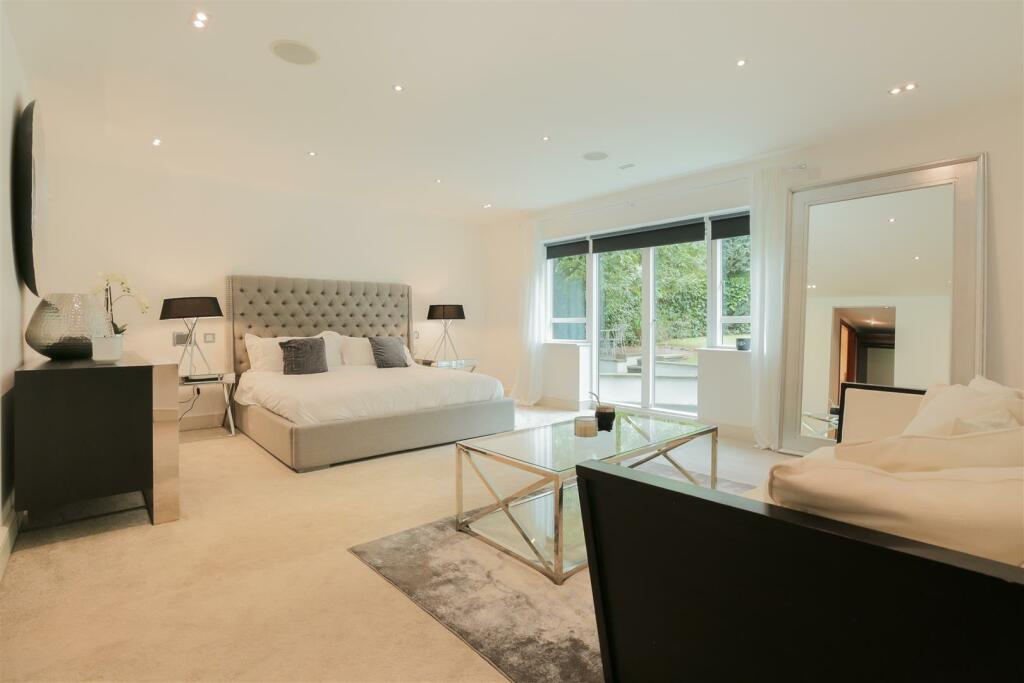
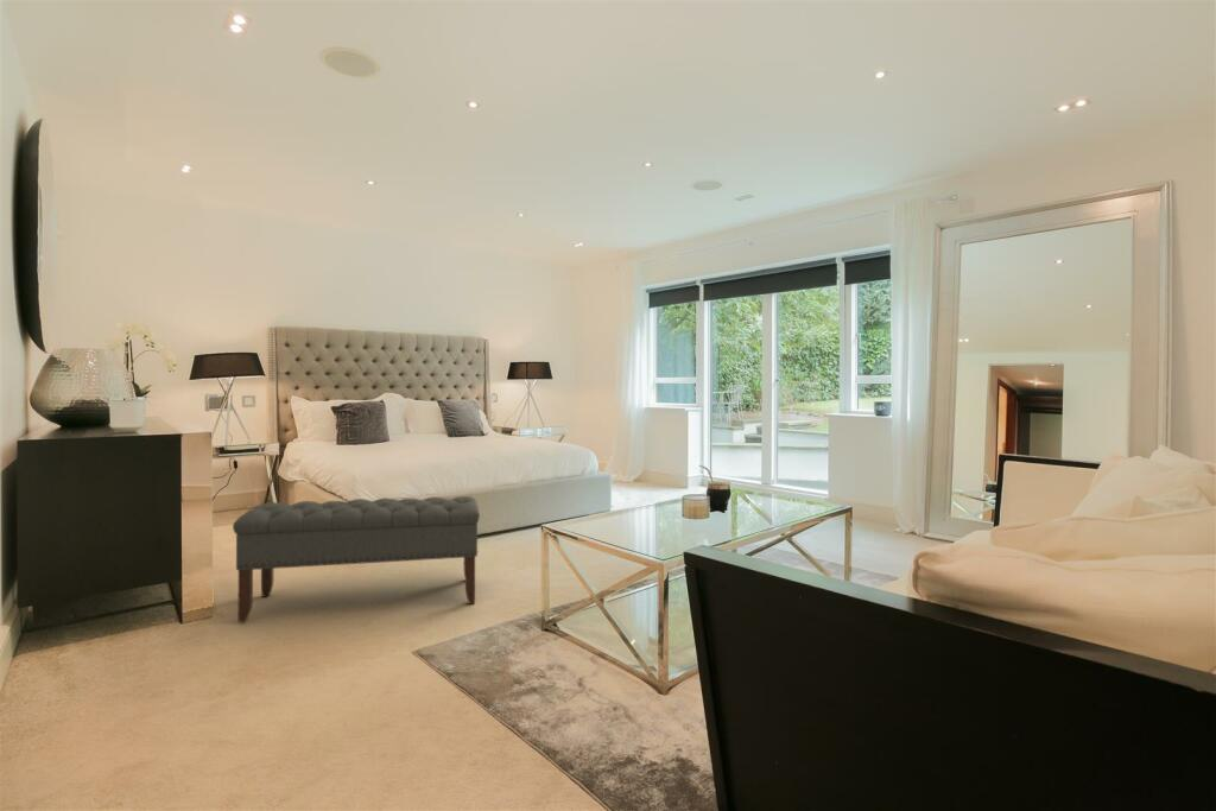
+ bench (367, 551)
